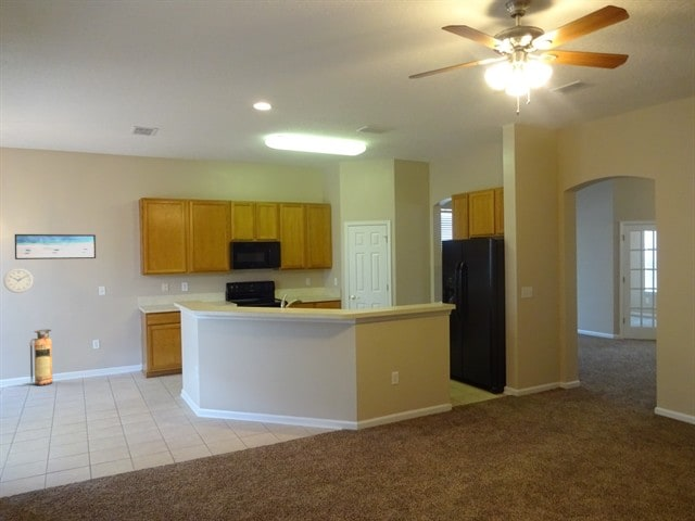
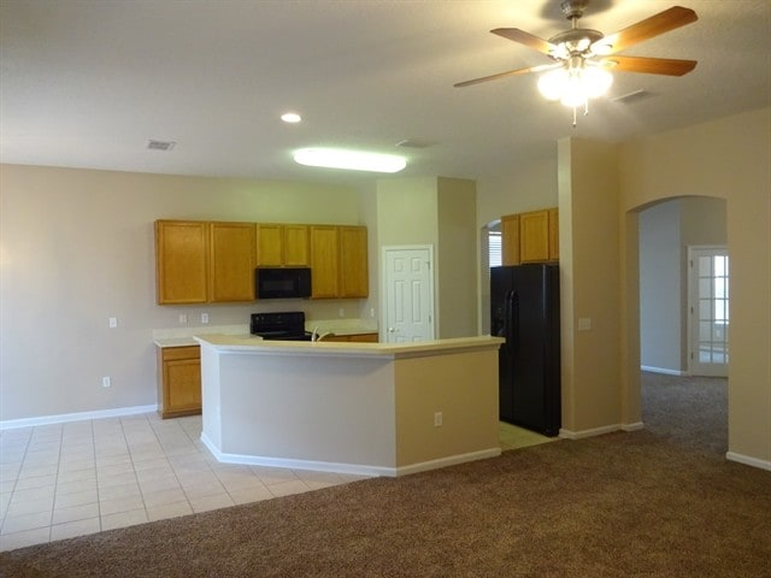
- wall clock (18, 280)
- wall art (56, 246)
- fire extinguisher (41, 357)
